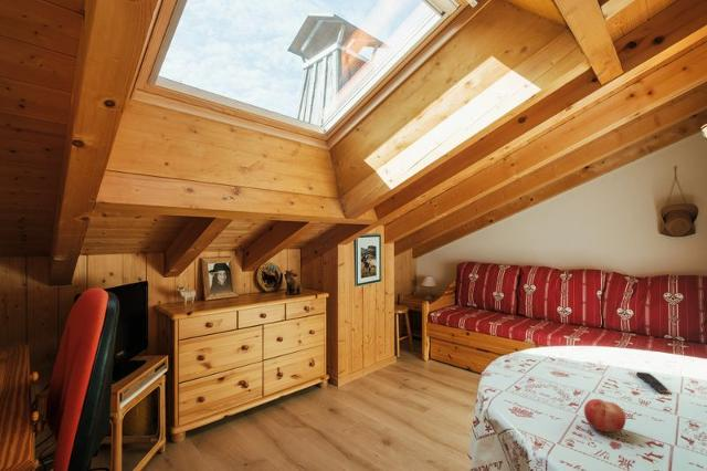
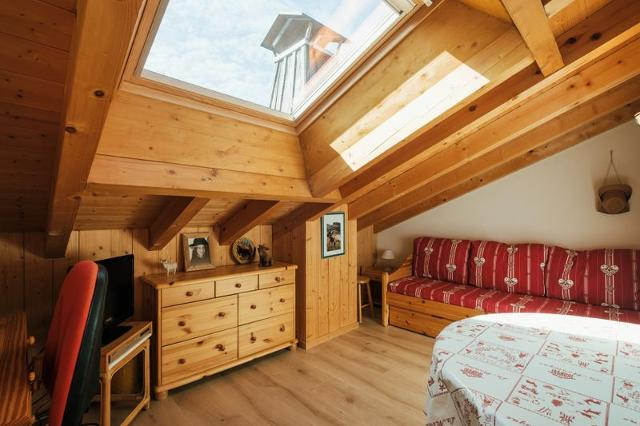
- fruit (604, 416)
- remote control (652, 381)
